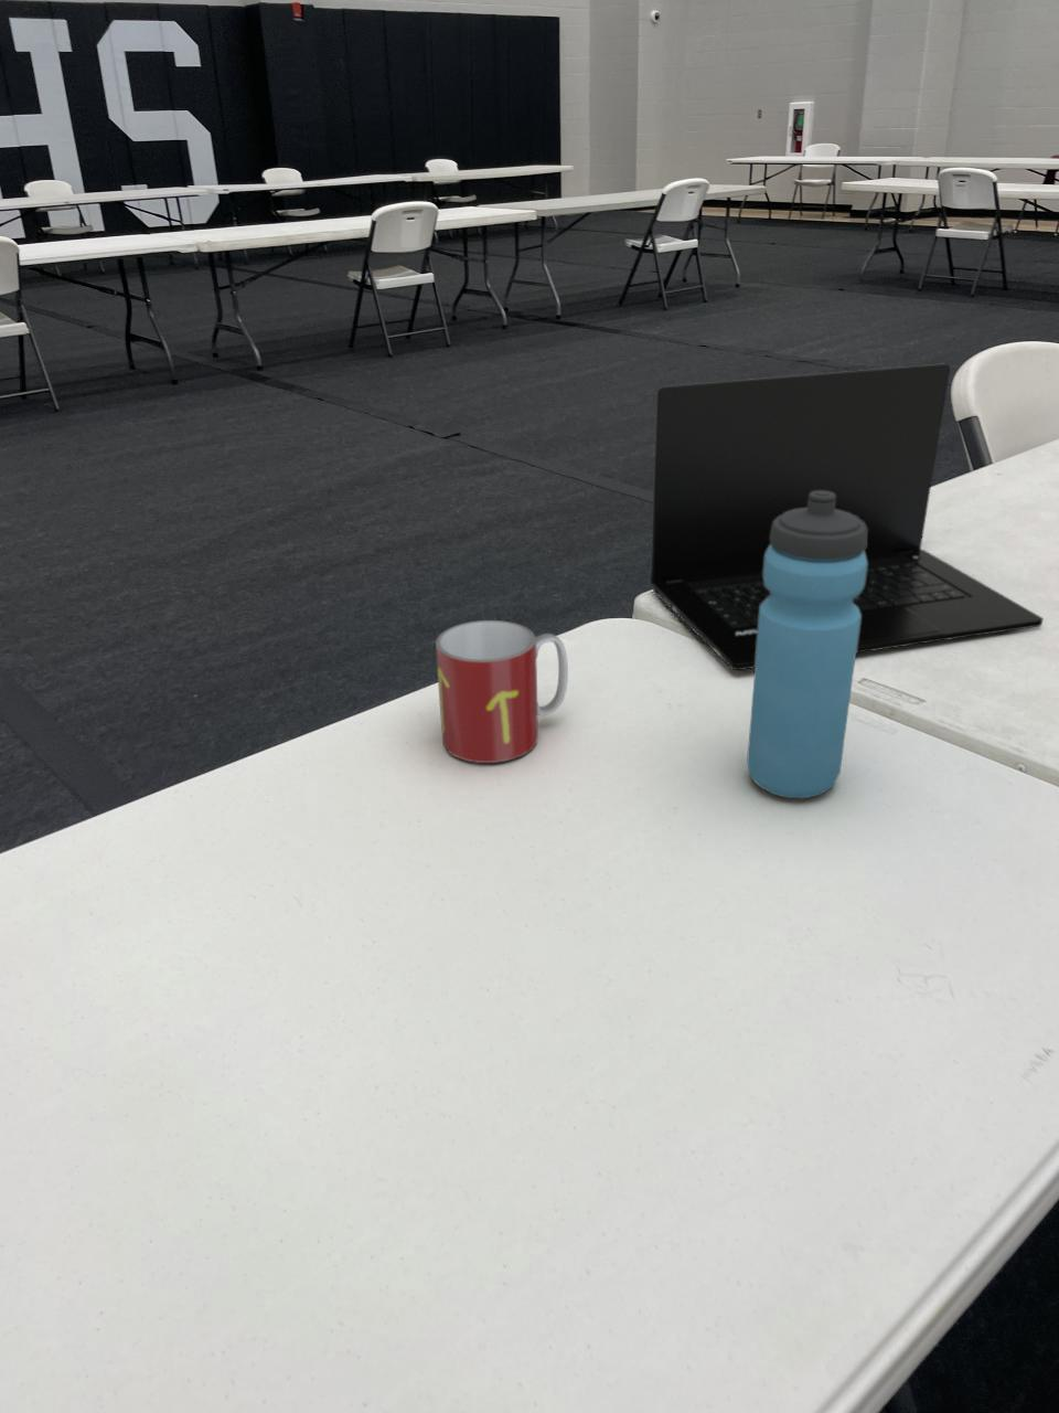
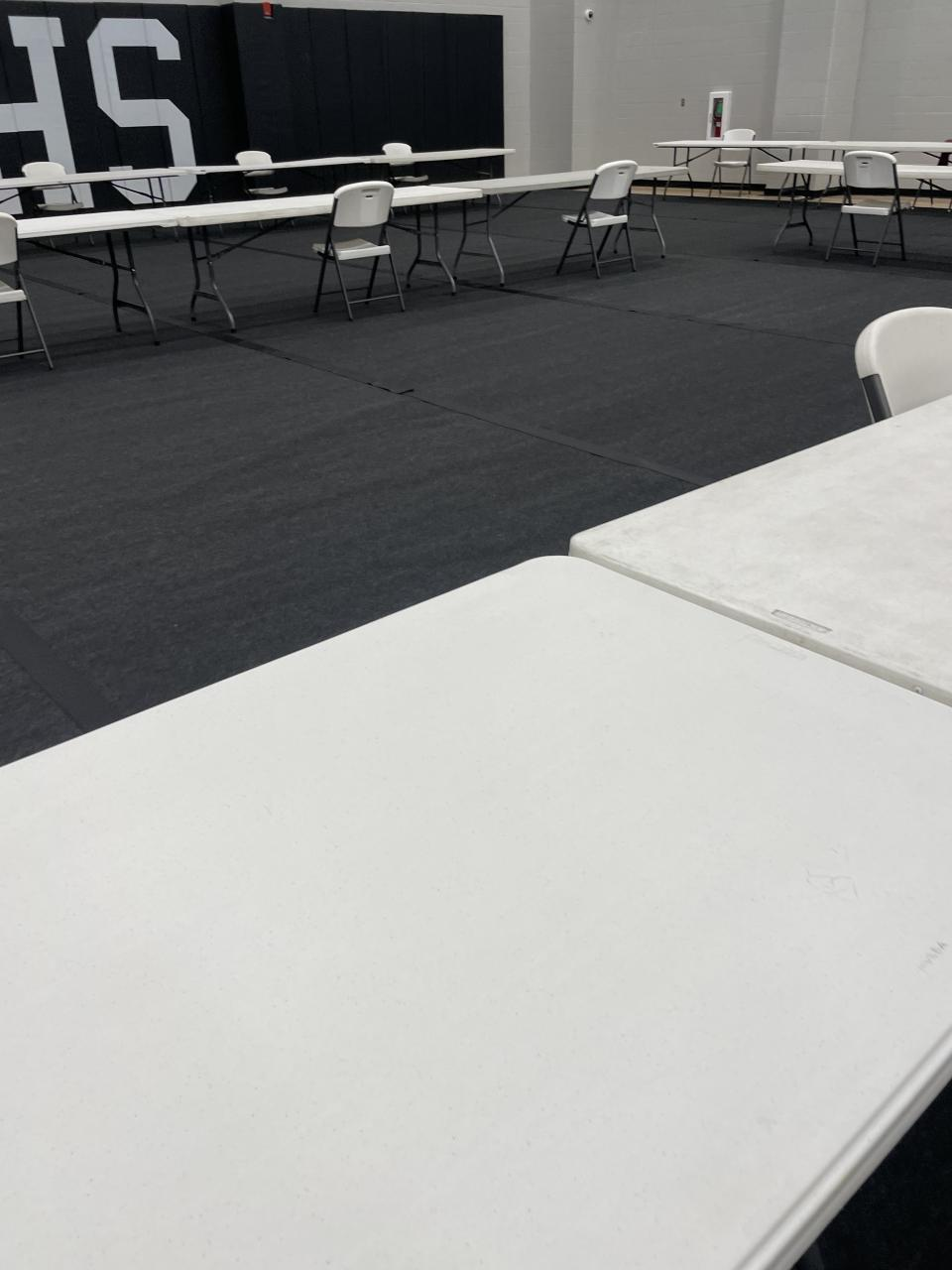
- laptop (849, 505)
- water bottle (805, 644)
- mug (505, 685)
